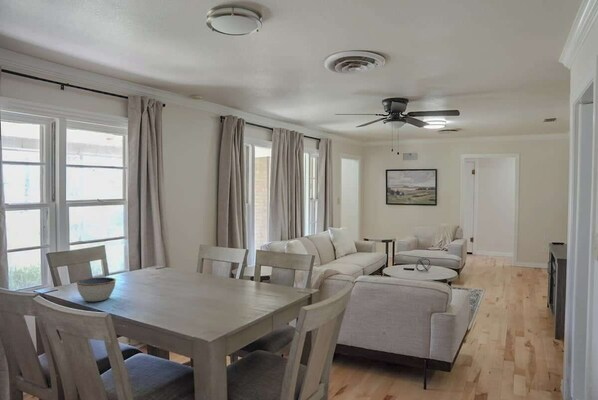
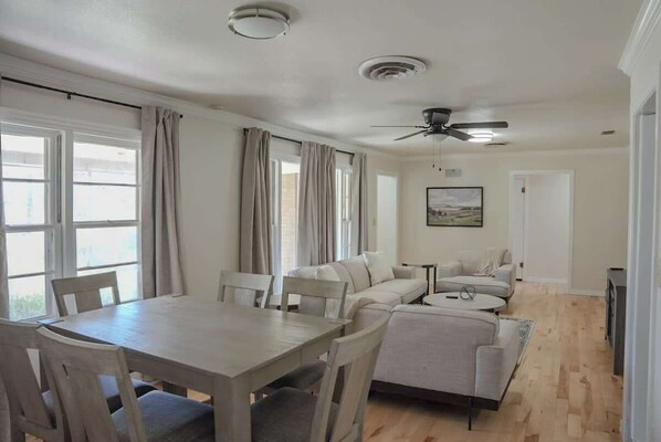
- bowl (96, 289)
